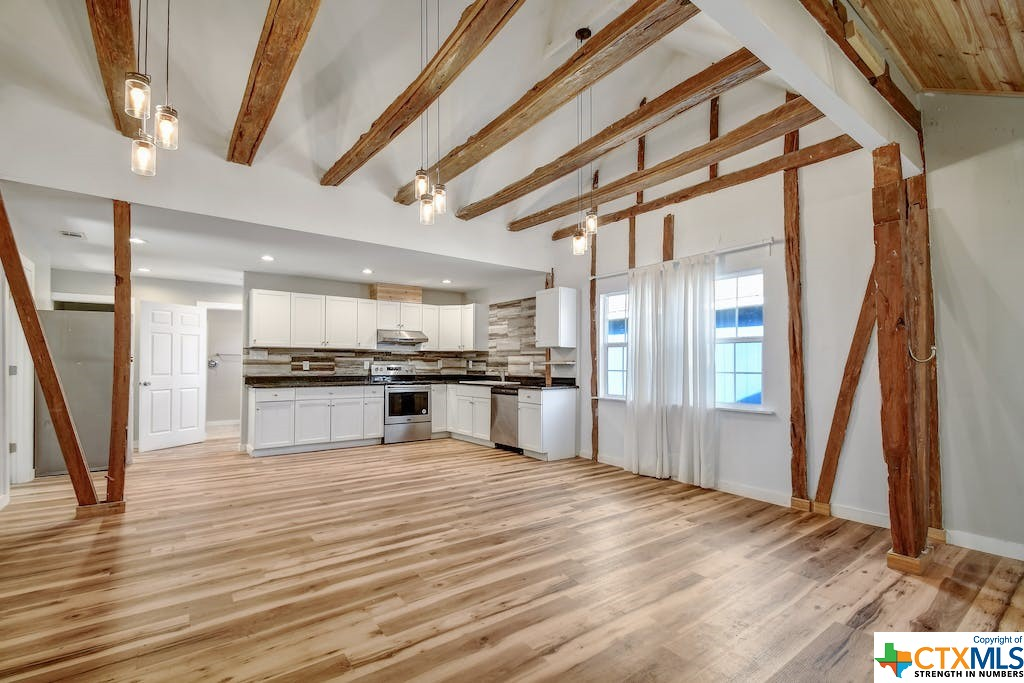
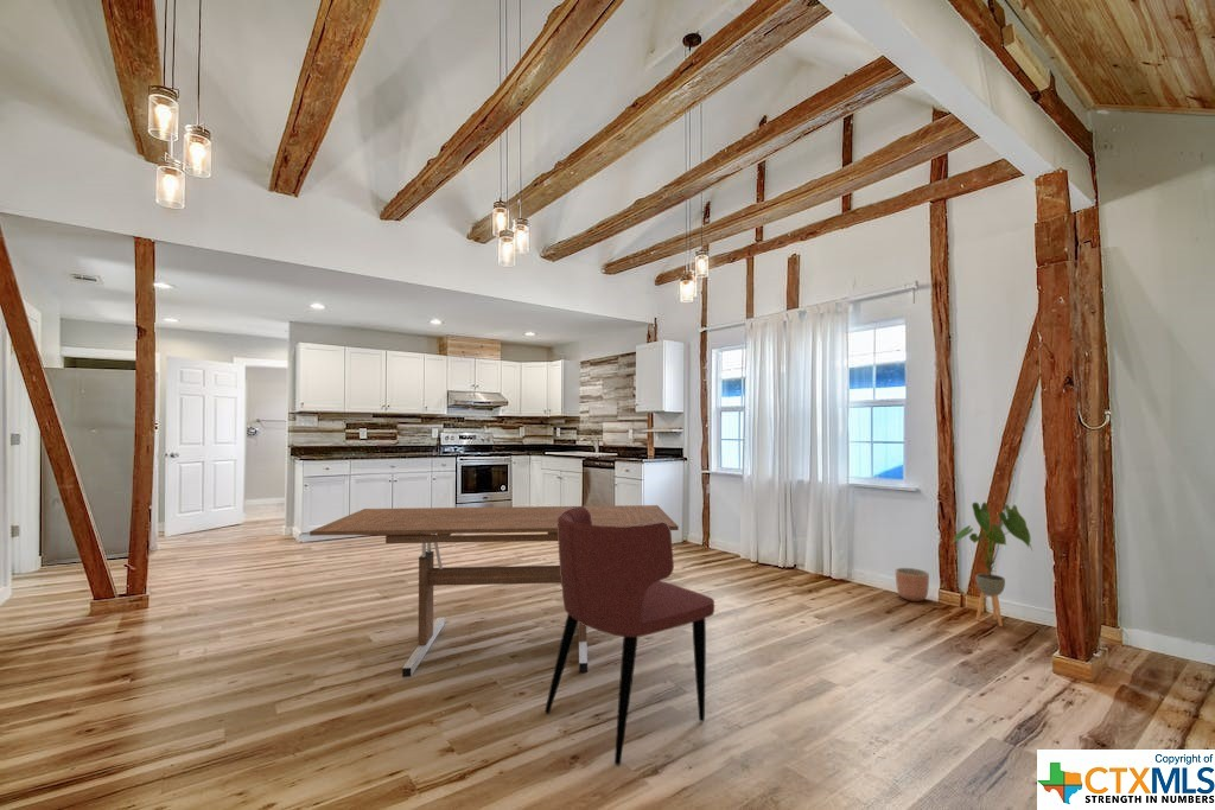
+ house plant (994, 565)
+ dining table (505, 580)
+ planter (911, 585)
+ dining chair (629, 612)
